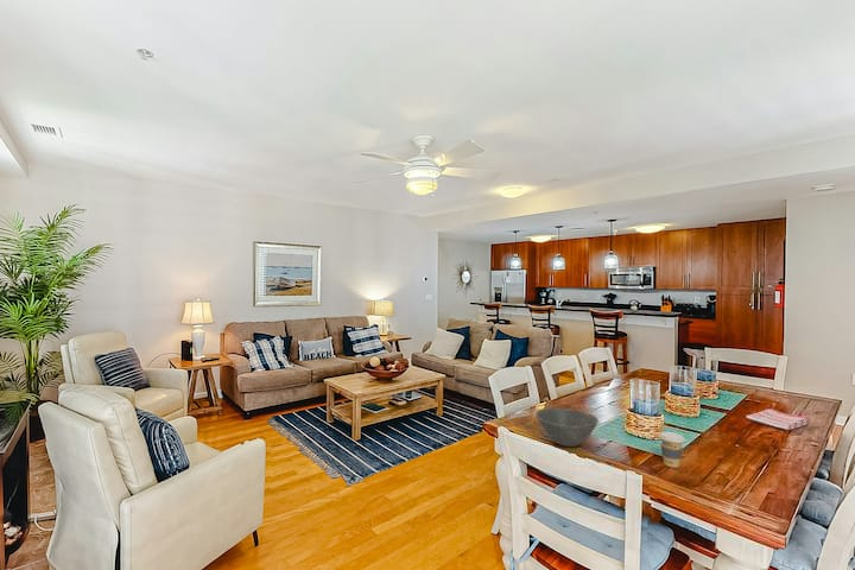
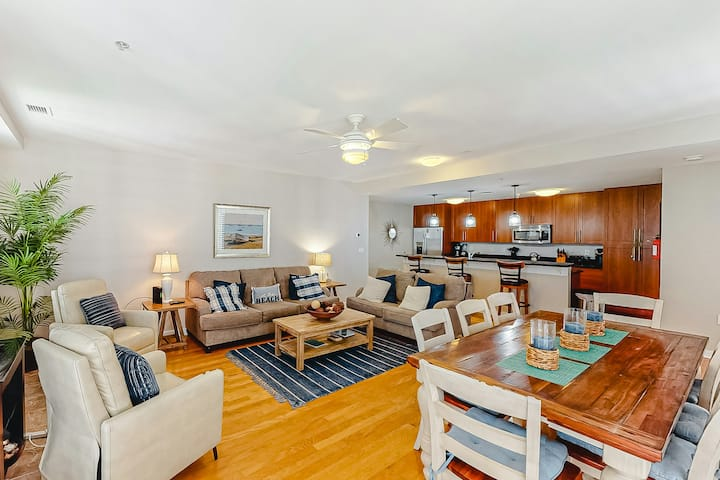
- coffee cup (671, 449)
- dish towel (777, 418)
- bowl (565, 429)
